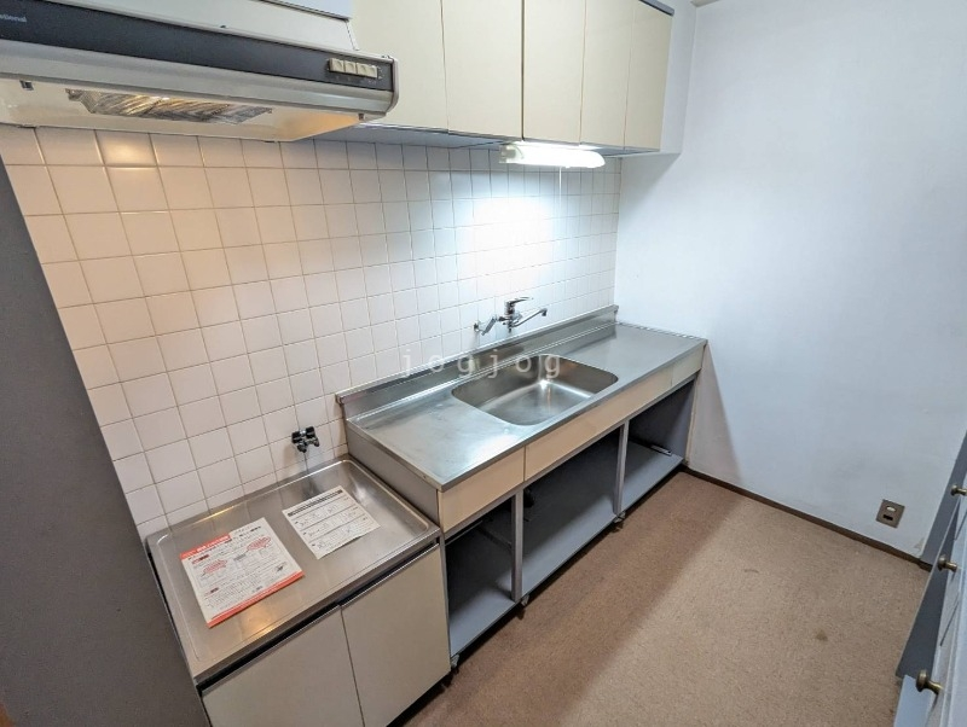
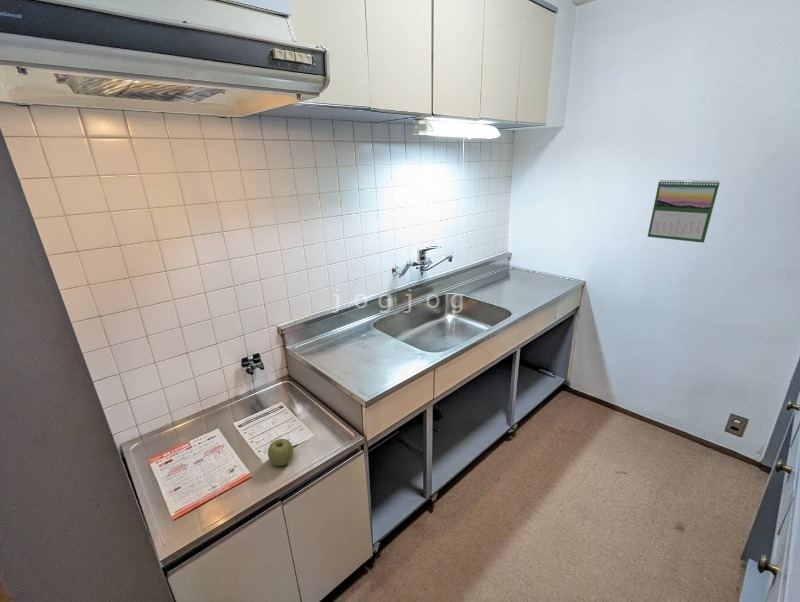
+ calendar (681, 210)
+ apple (280, 452)
